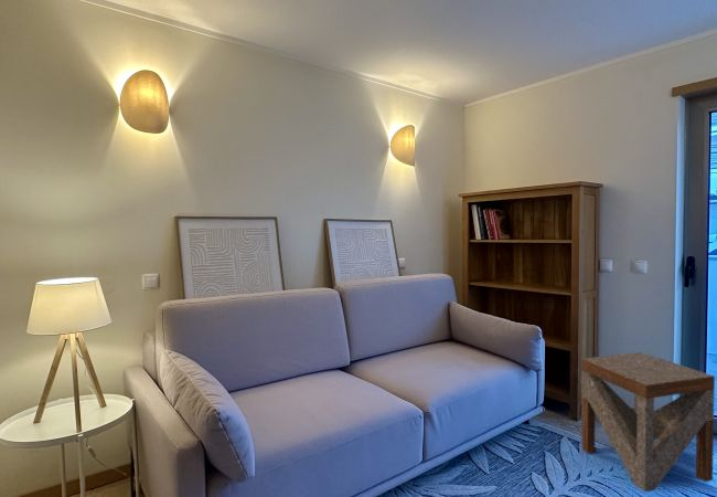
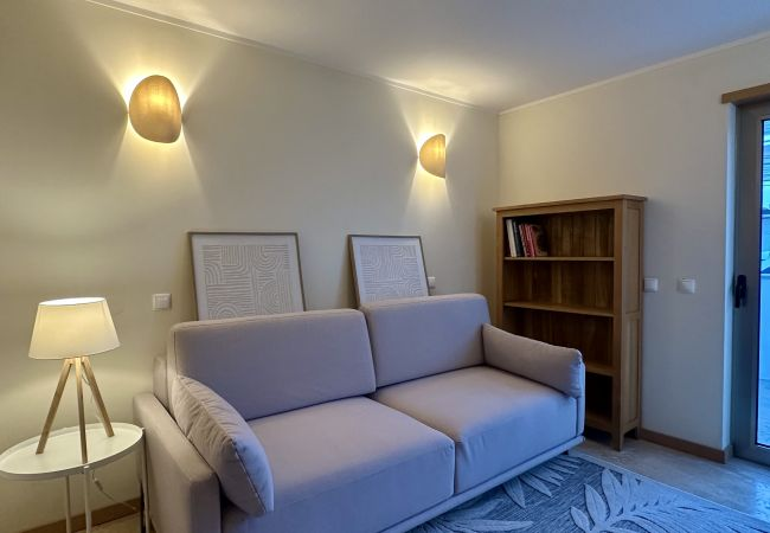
- side table (642, 415)
